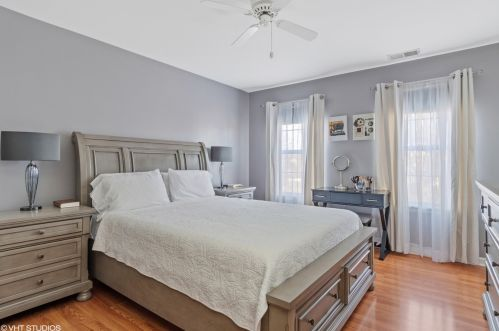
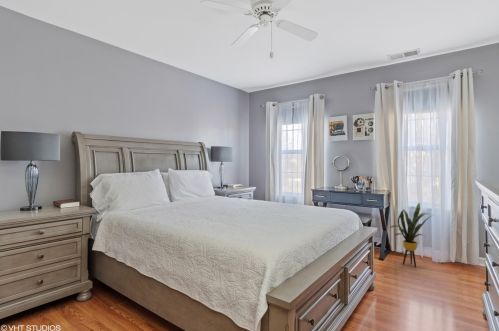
+ house plant (413, 235)
